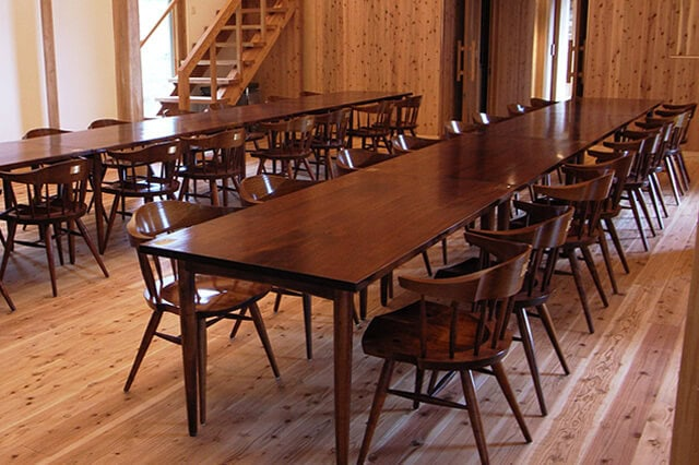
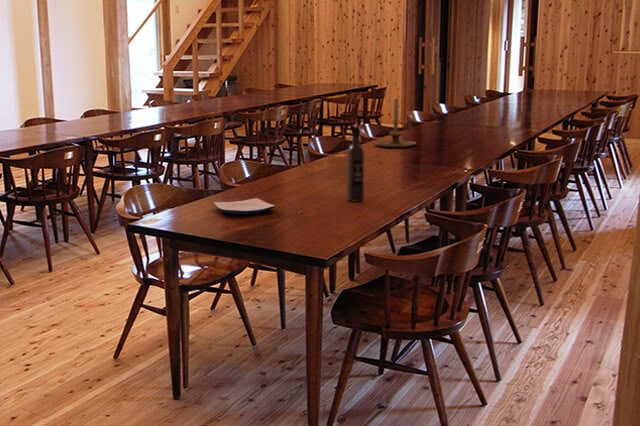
+ candle holder (395, 122)
+ wine bottle (355, 163)
+ plate (244, 207)
